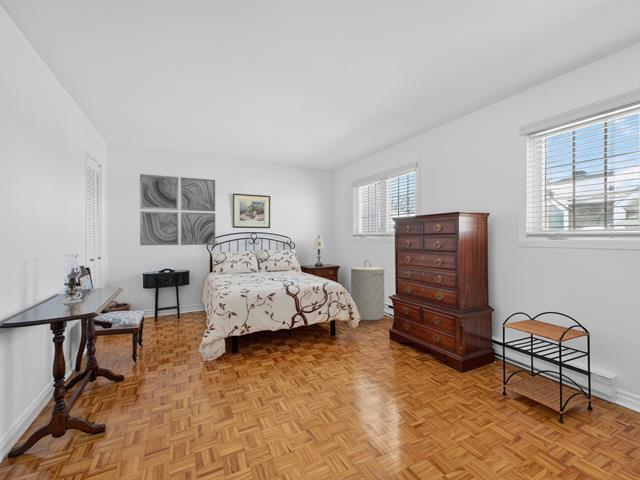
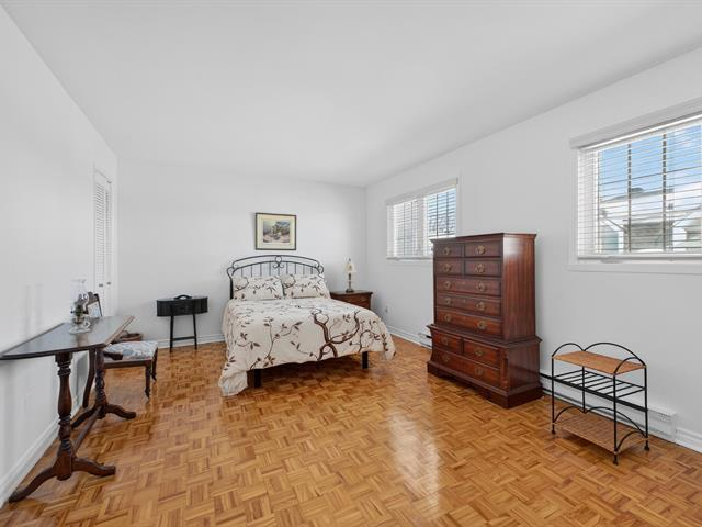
- wall art (181, 212)
- laundry hamper (367, 288)
